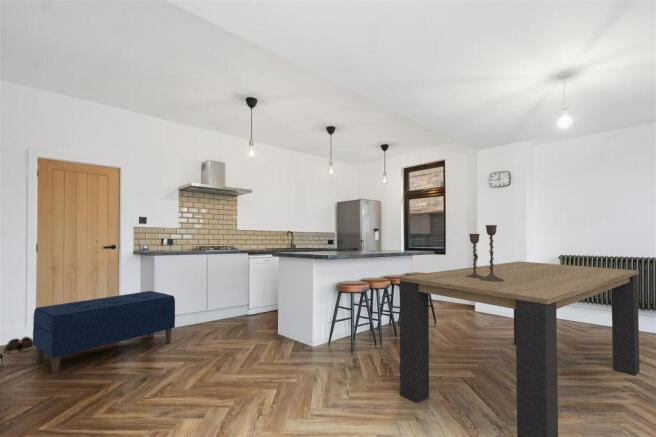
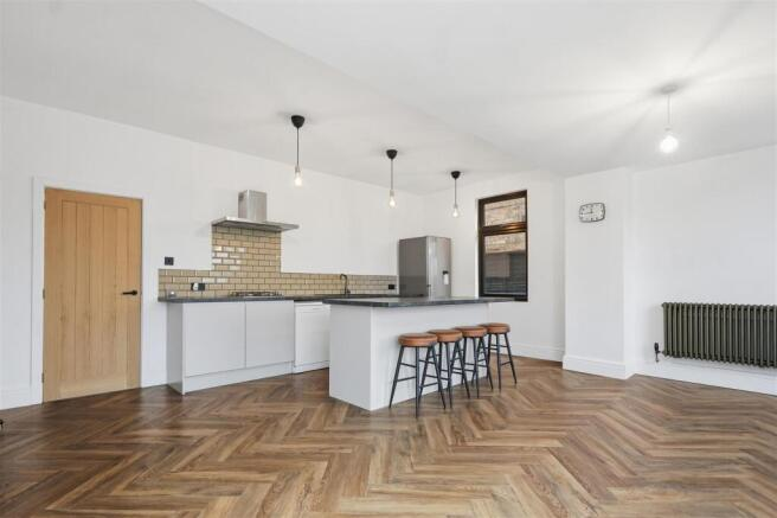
- bench (110, 326)
- shoes (19, 342)
- candlestick (489, 251)
- dining table (528, 327)
